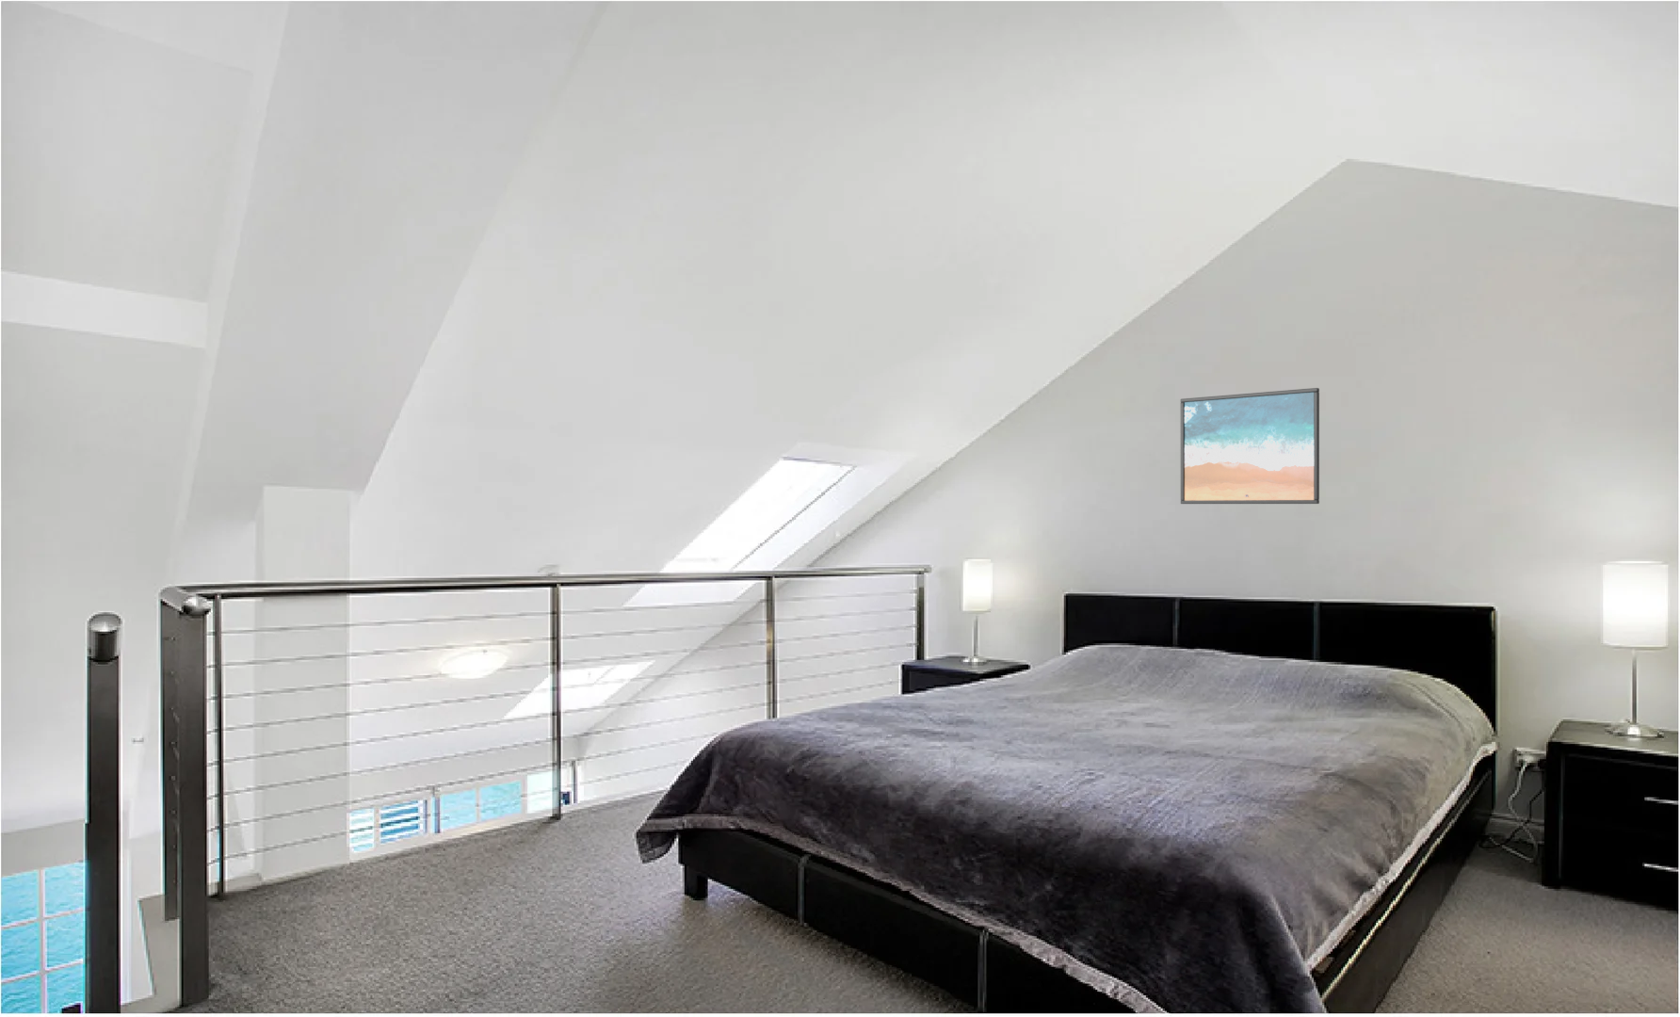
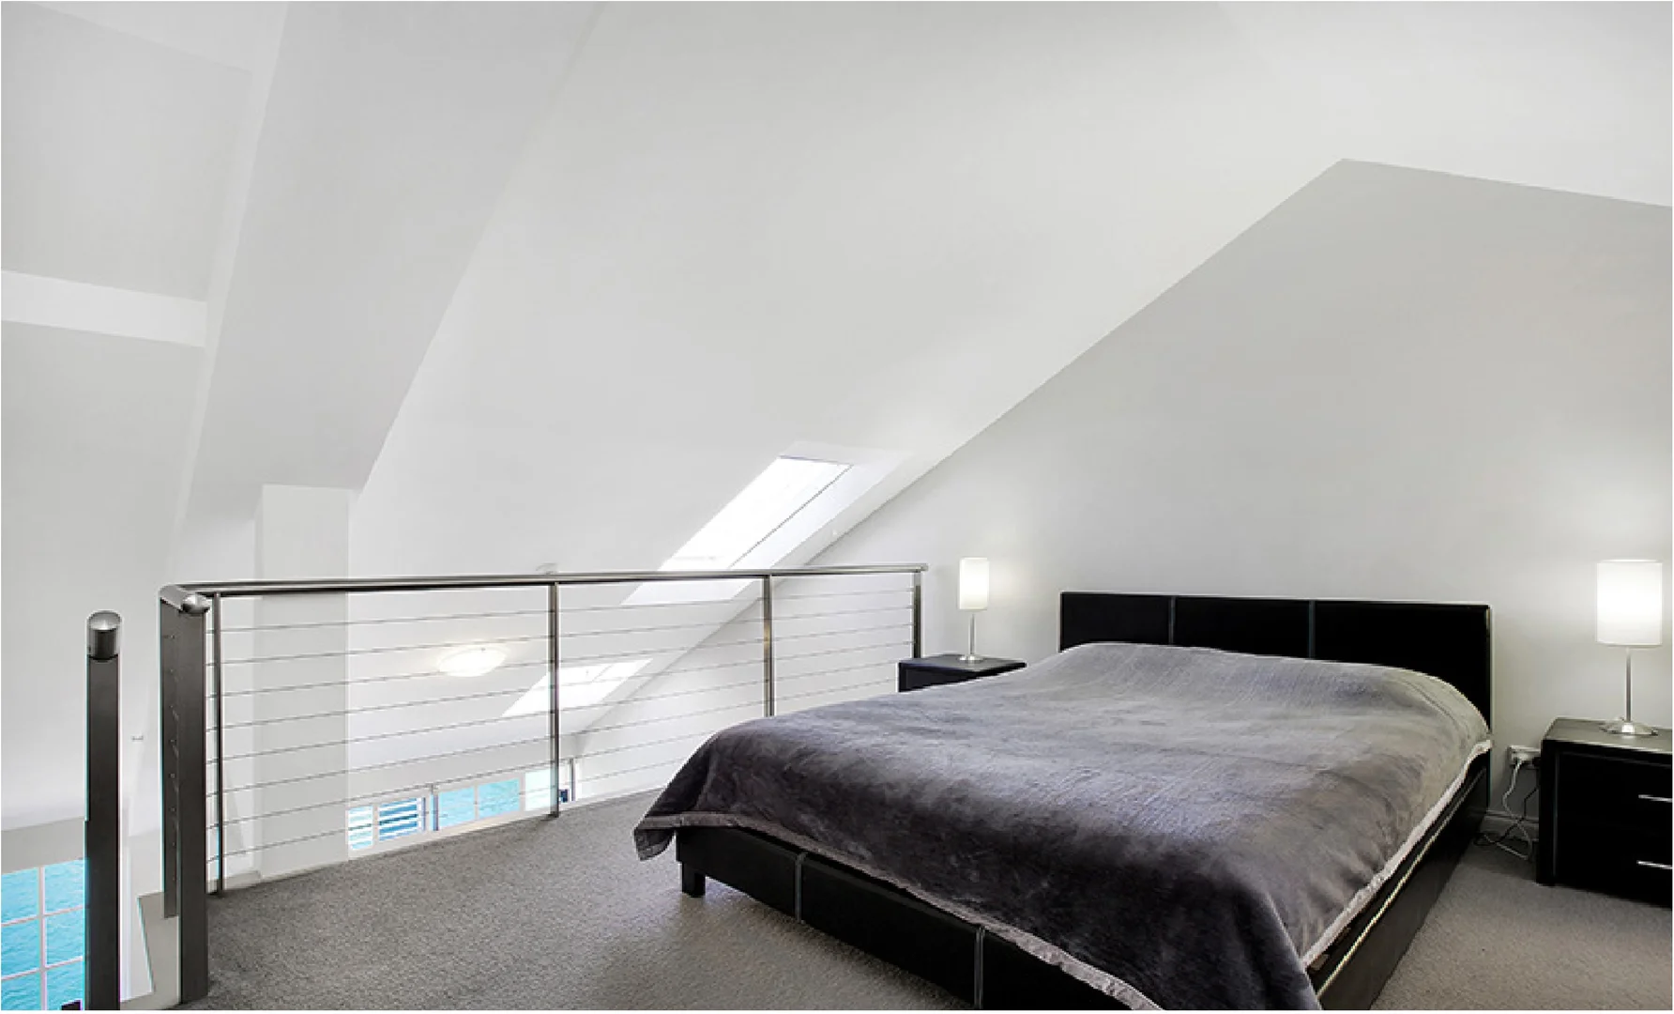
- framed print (1246, 449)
